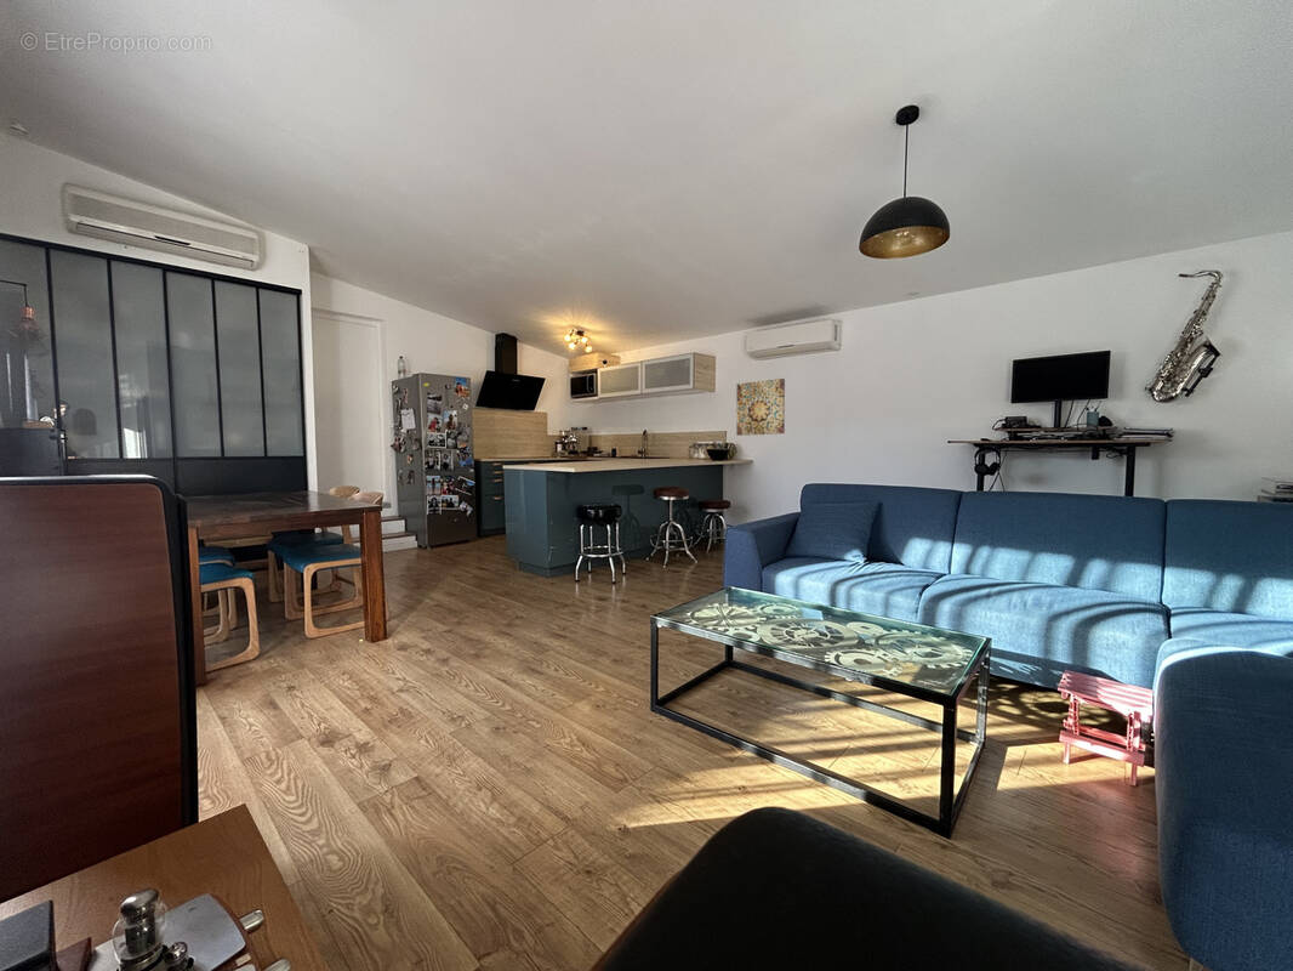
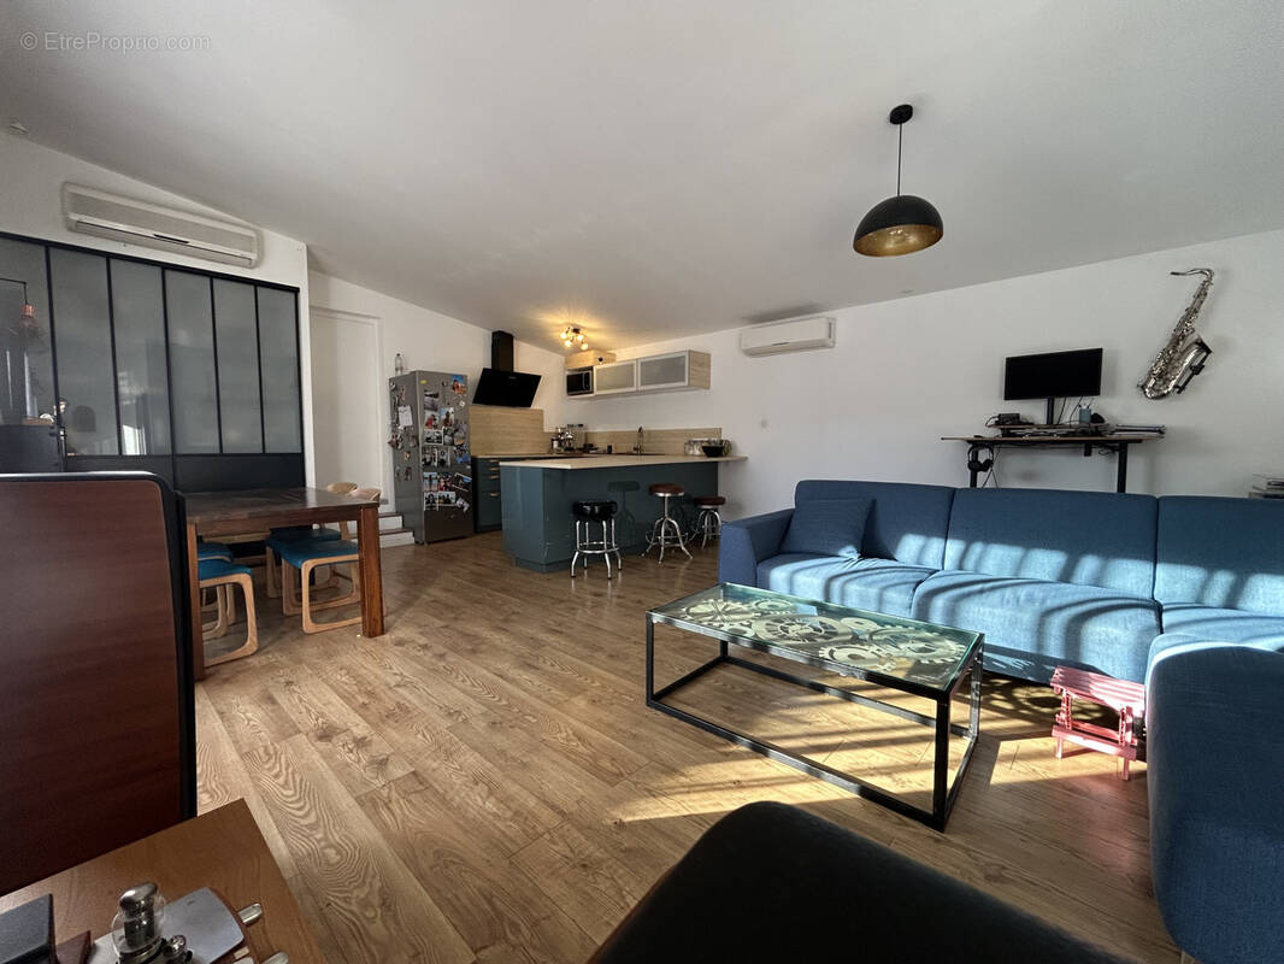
- wall art (759, 408)
